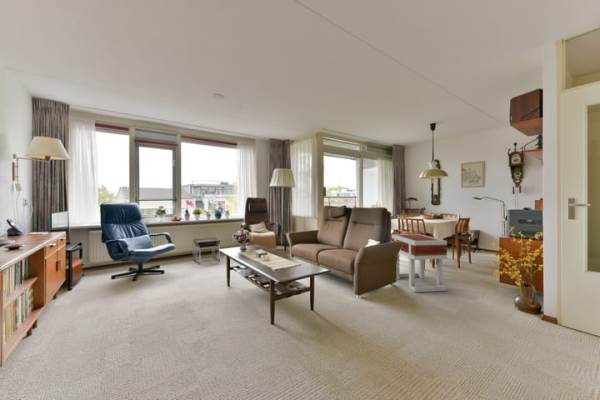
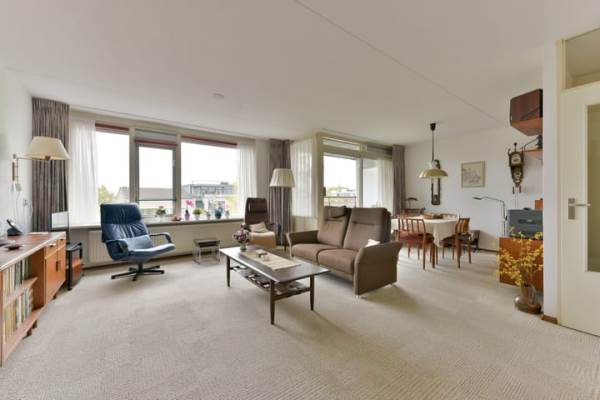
- side table (418, 259)
